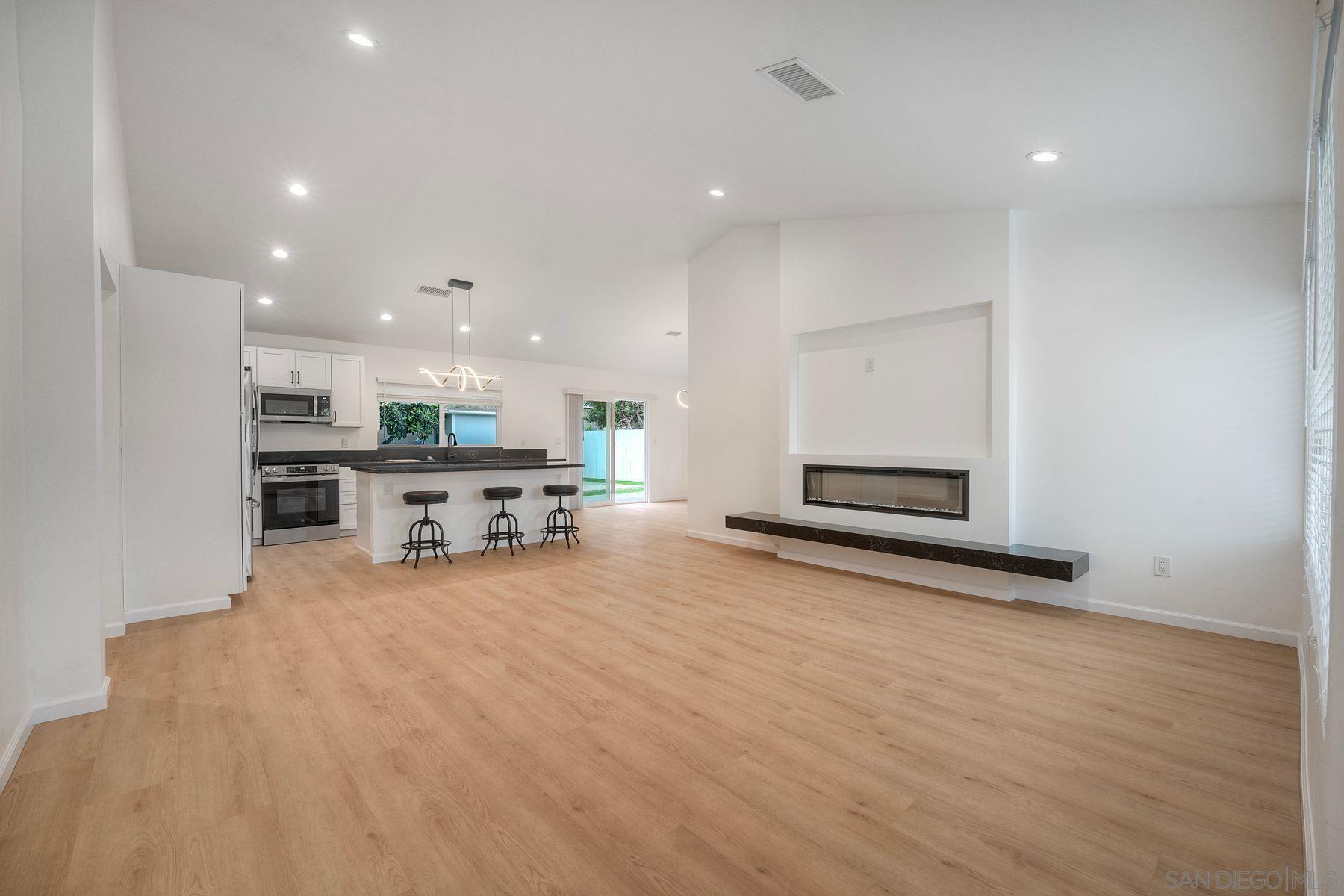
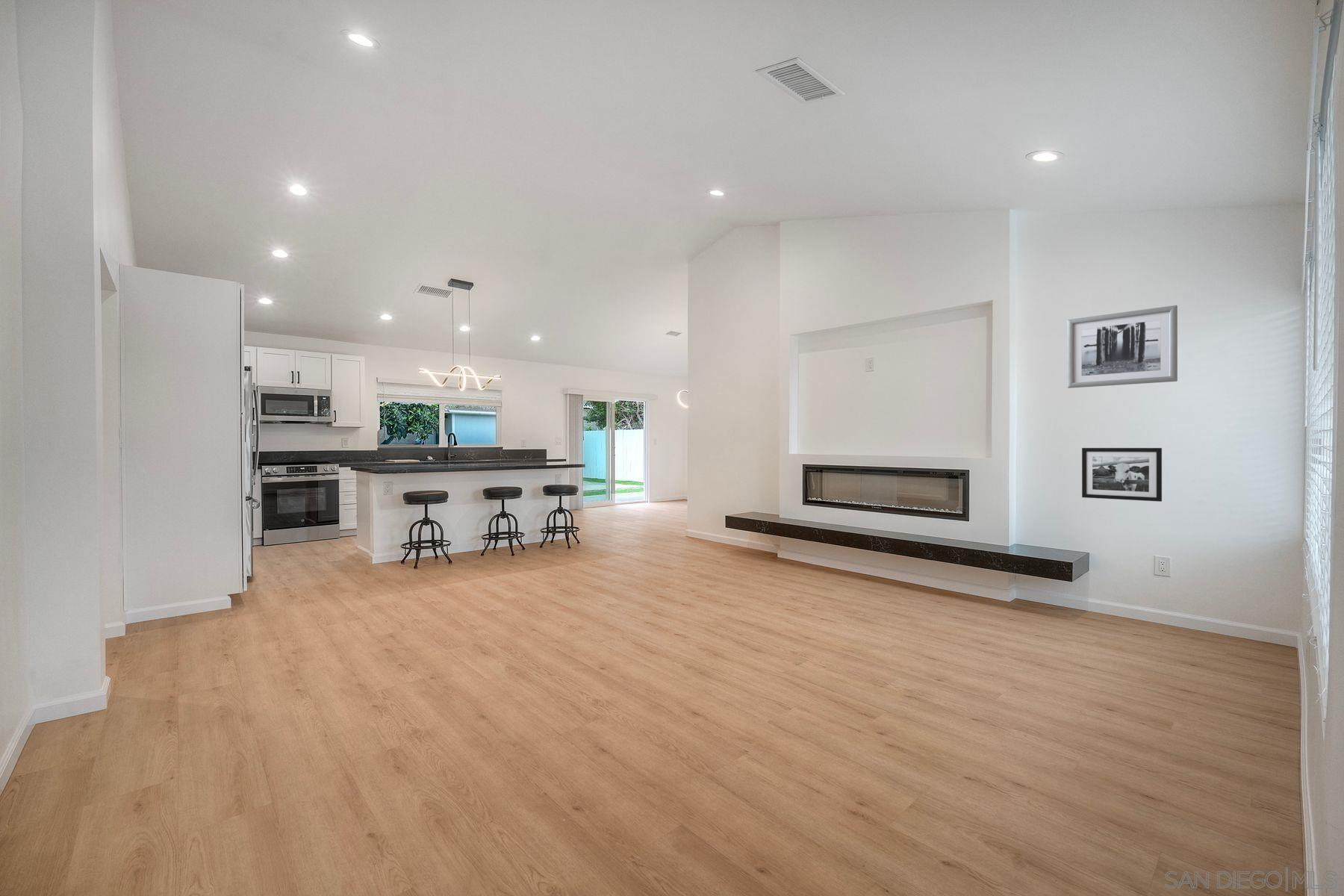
+ picture frame (1120, 473)
+ wall art (1119, 349)
